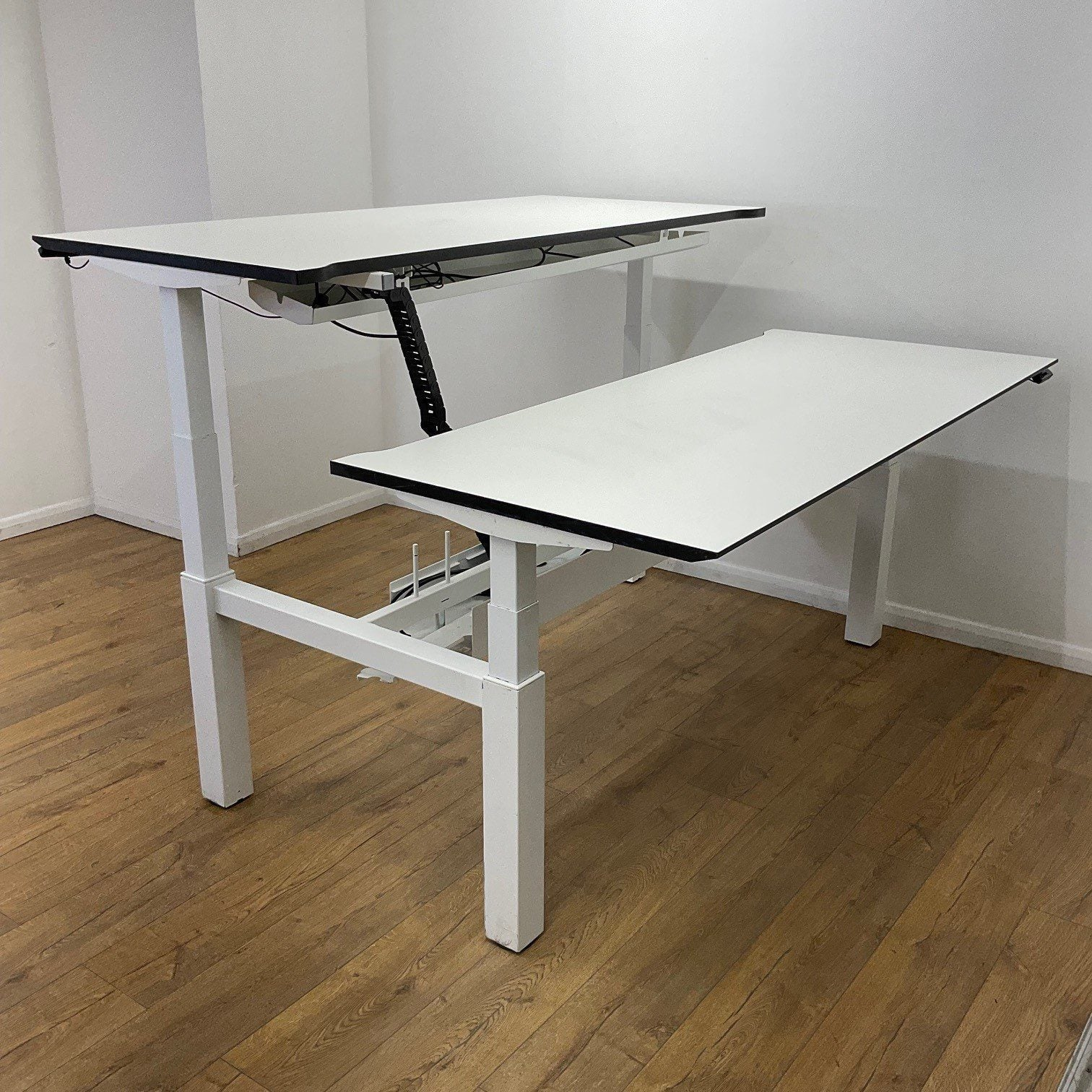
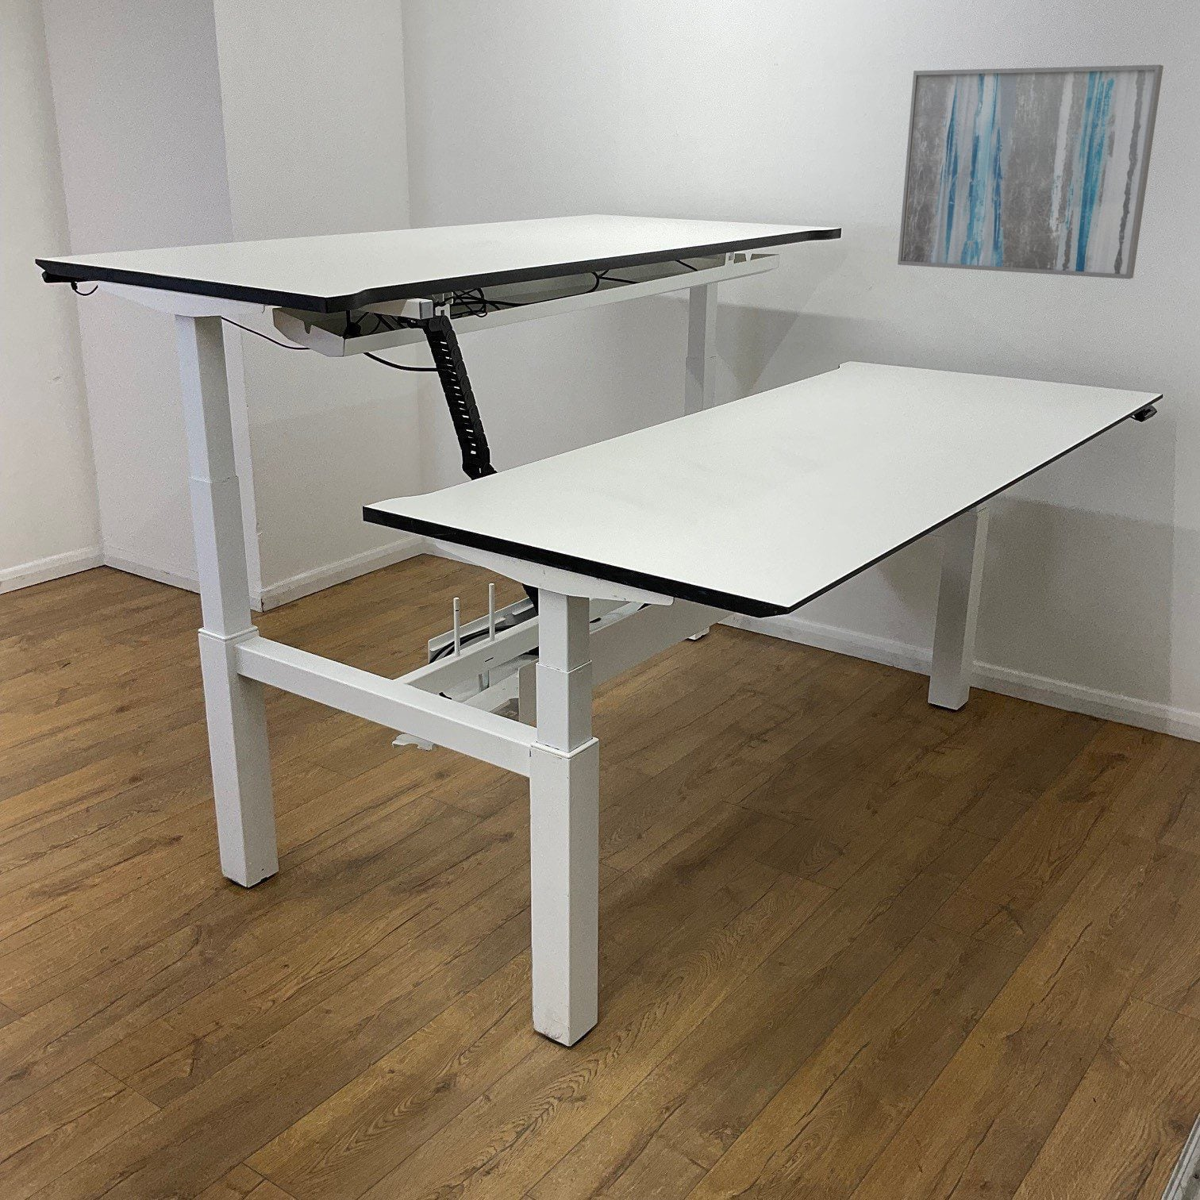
+ wall art (1021, 171)
